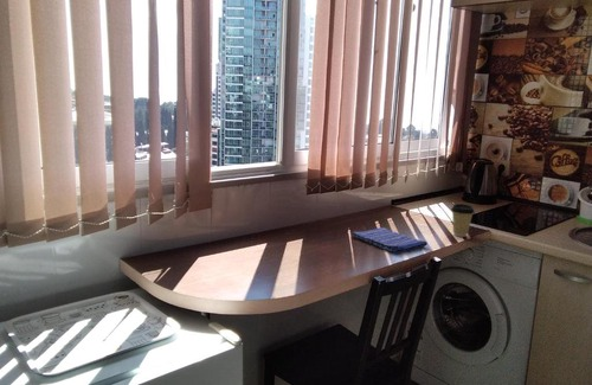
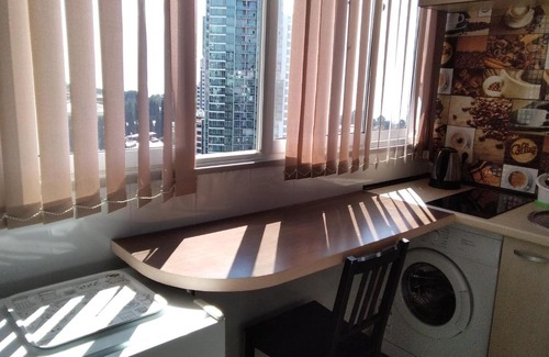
- dish towel (388, 238)
- coffee cup (461, 220)
